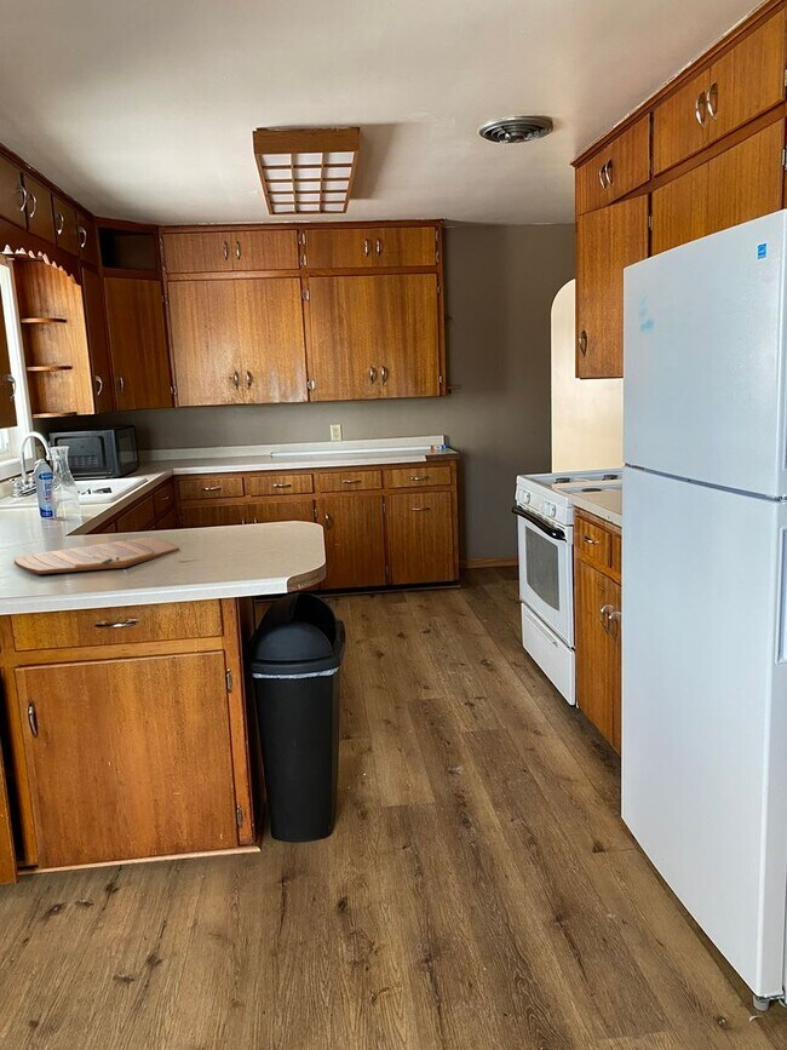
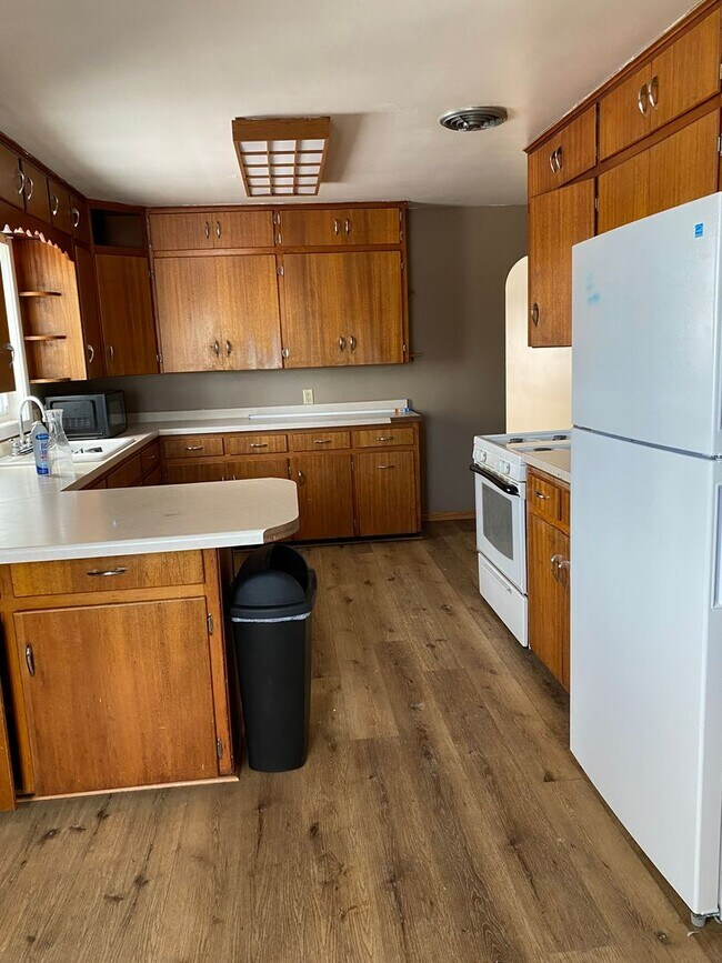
- cutting board (103, 553)
